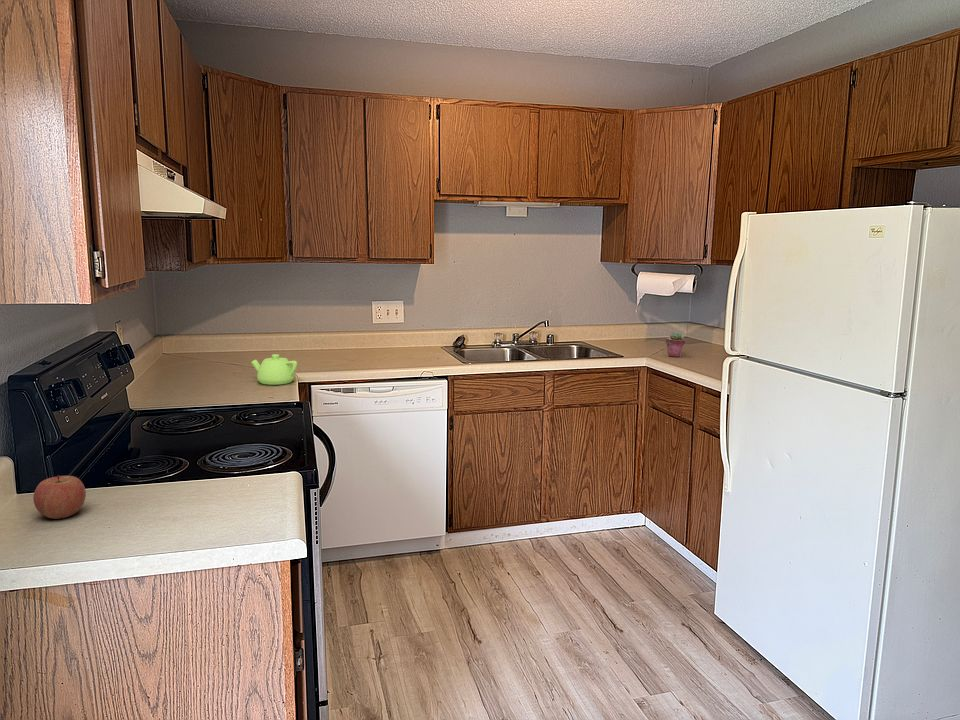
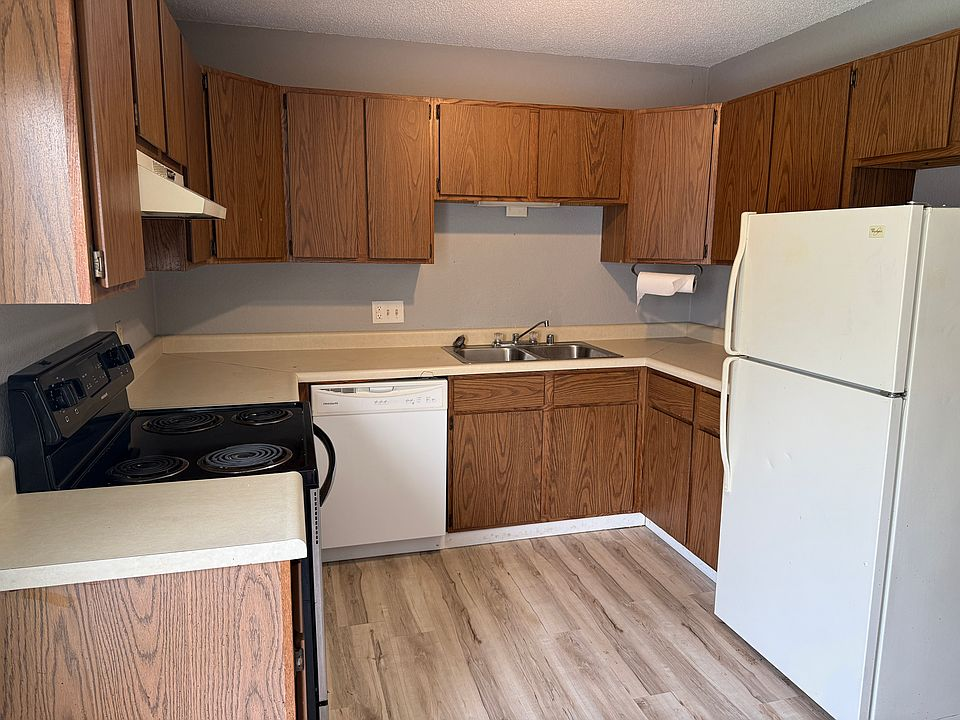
- potted succulent (675, 343)
- apple (59, 495)
- teapot (274, 368)
